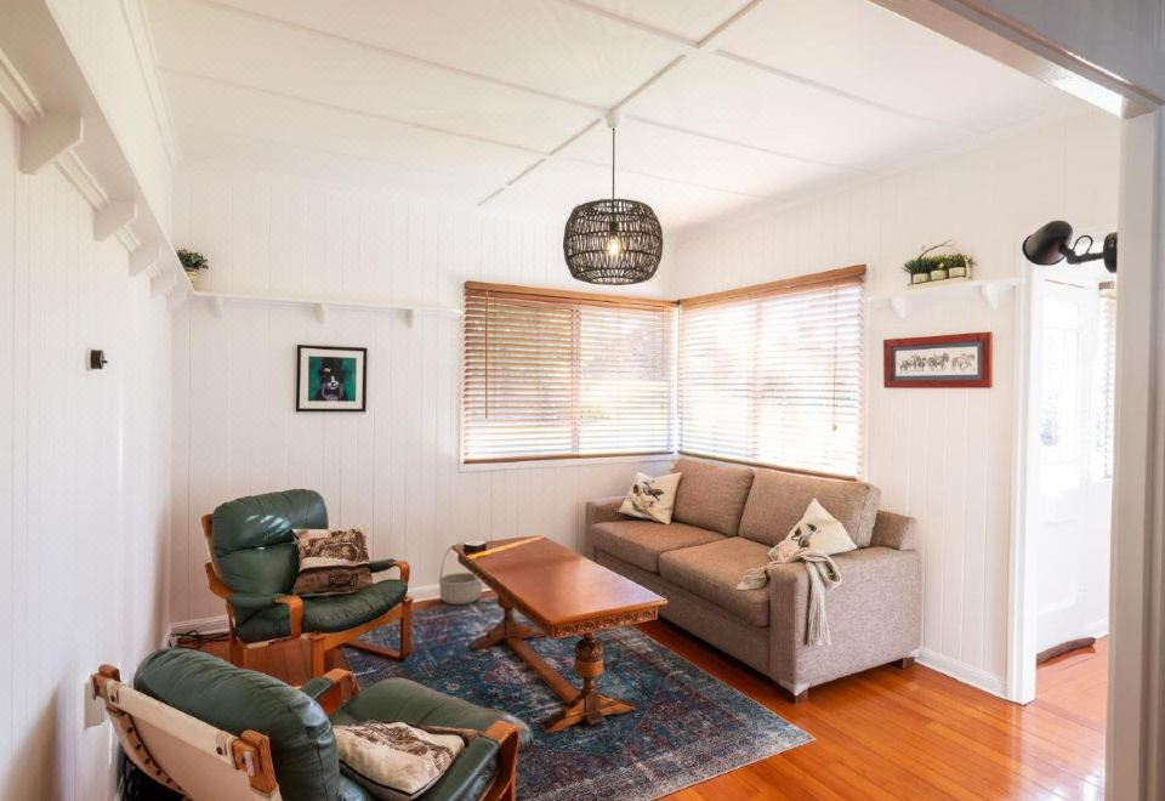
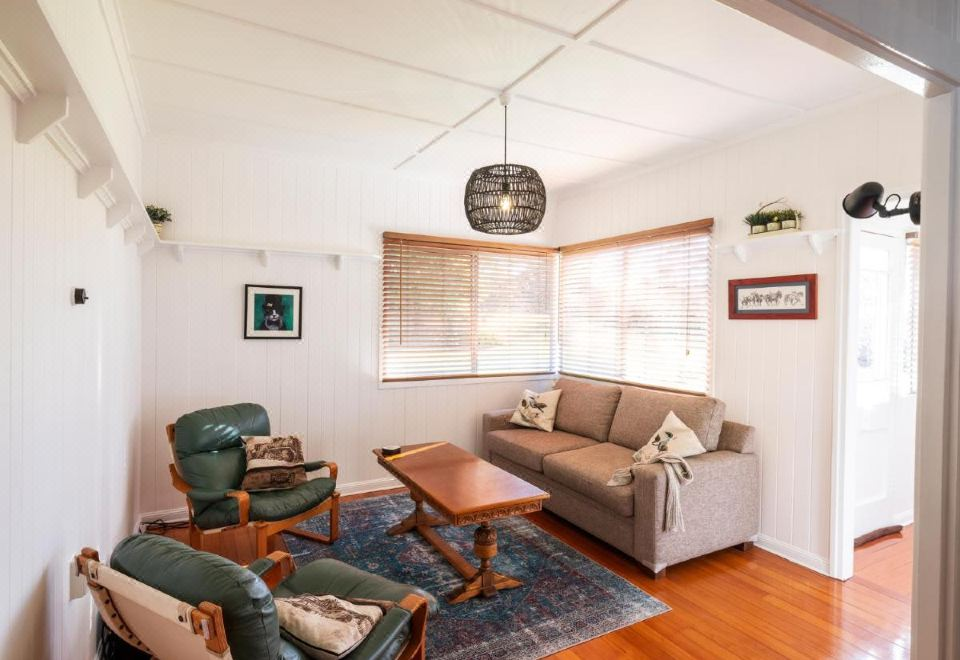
- basket (461, 573)
